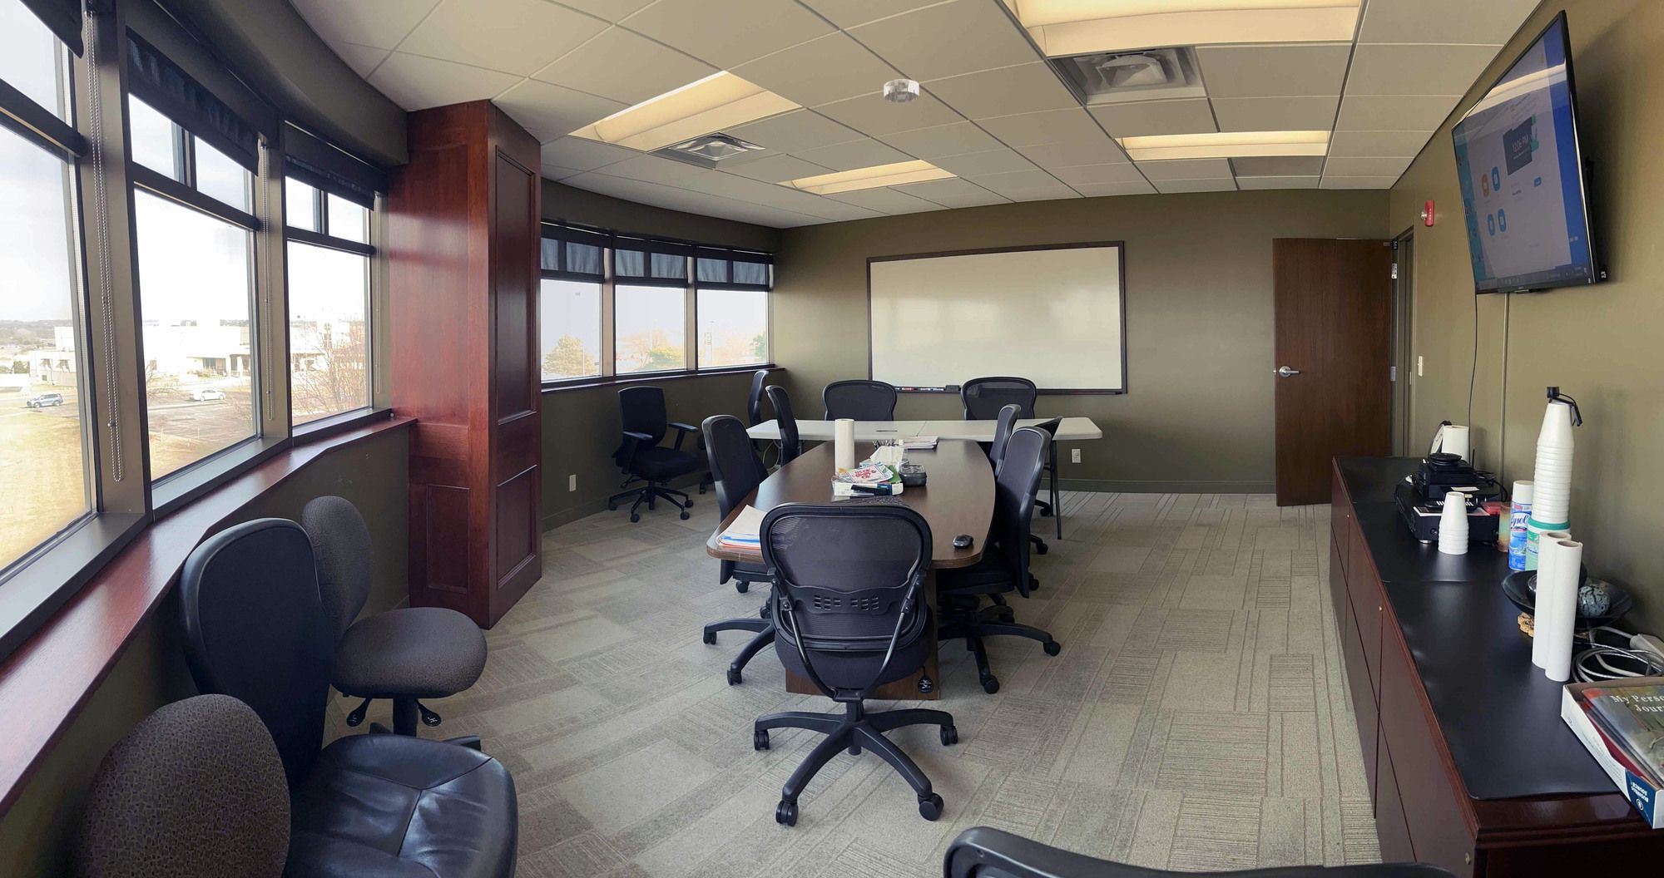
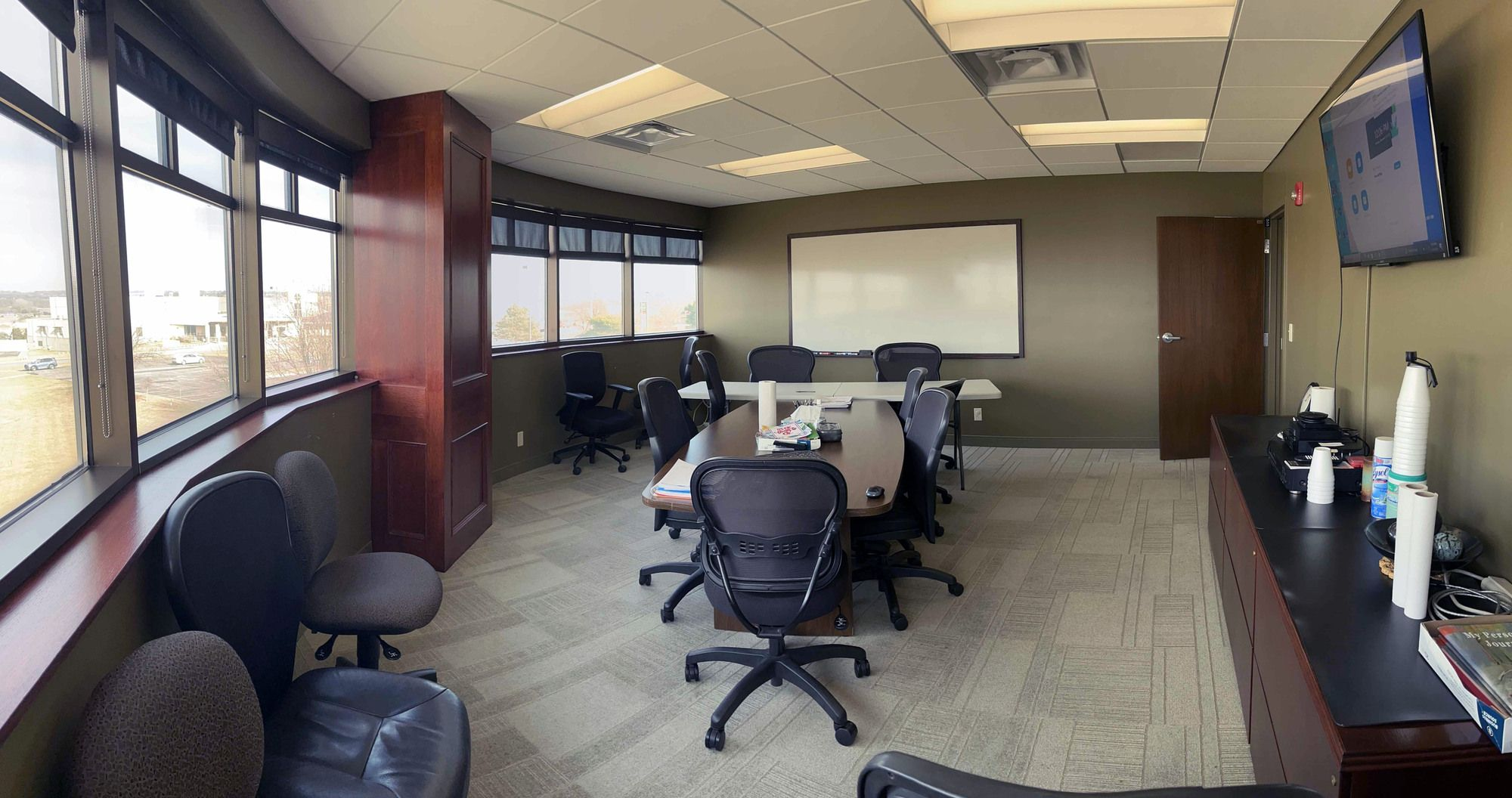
- smoke detector (901, 90)
